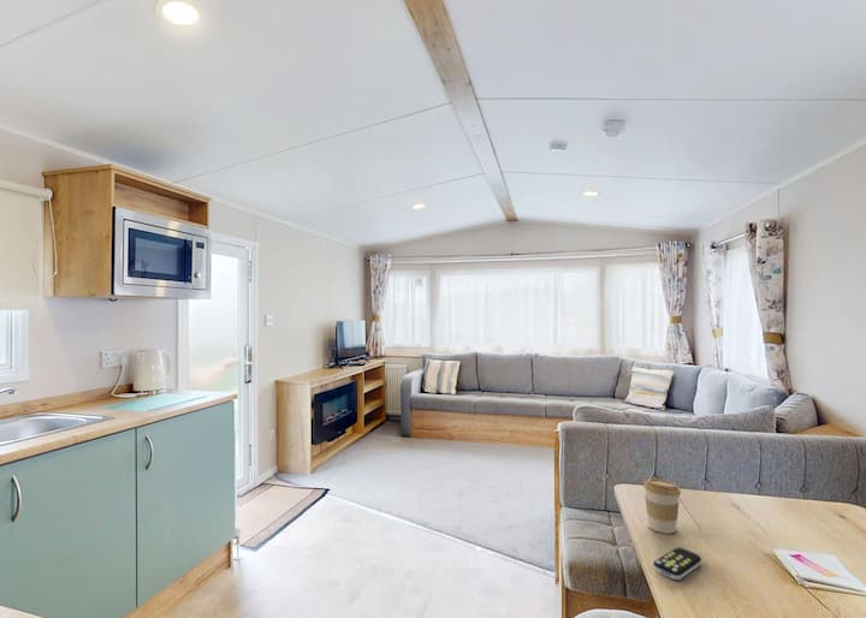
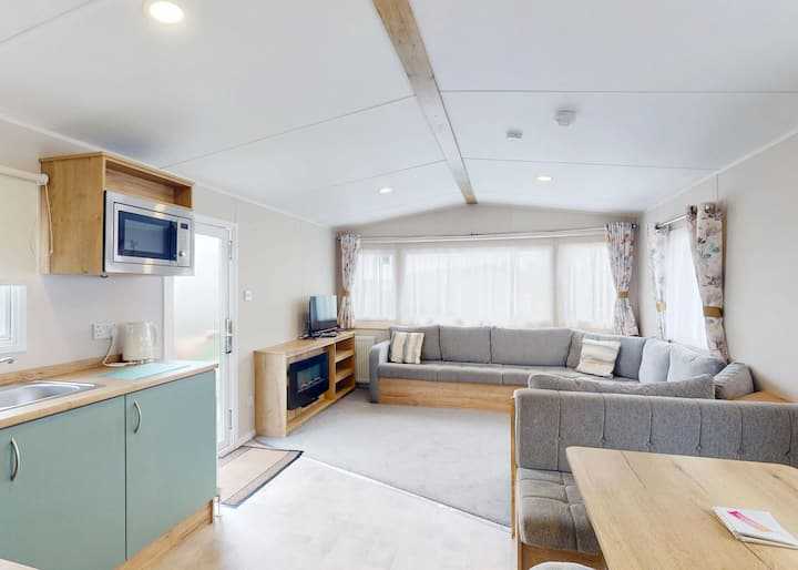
- coffee cup (662, 504)
- remote control (677, 561)
